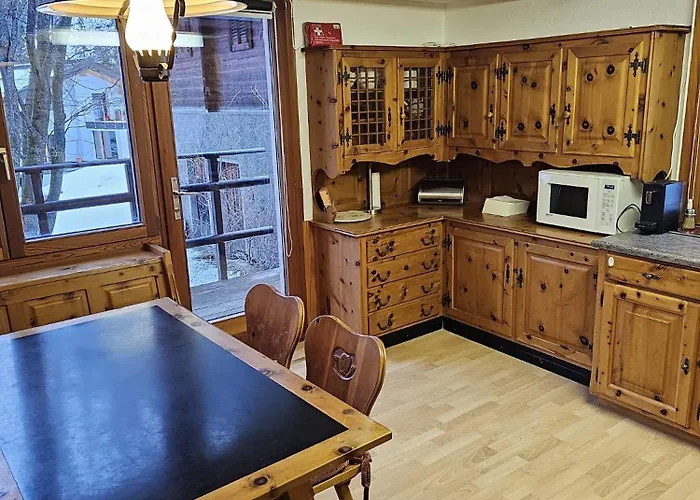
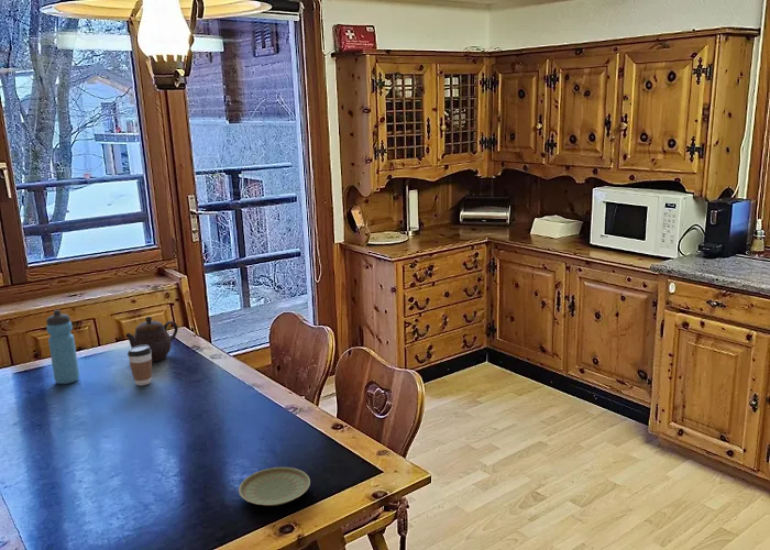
+ coffee cup (141, 365)
+ teapot (153, 337)
+ water bottle (62, 345)
+ plate (275, 488)
